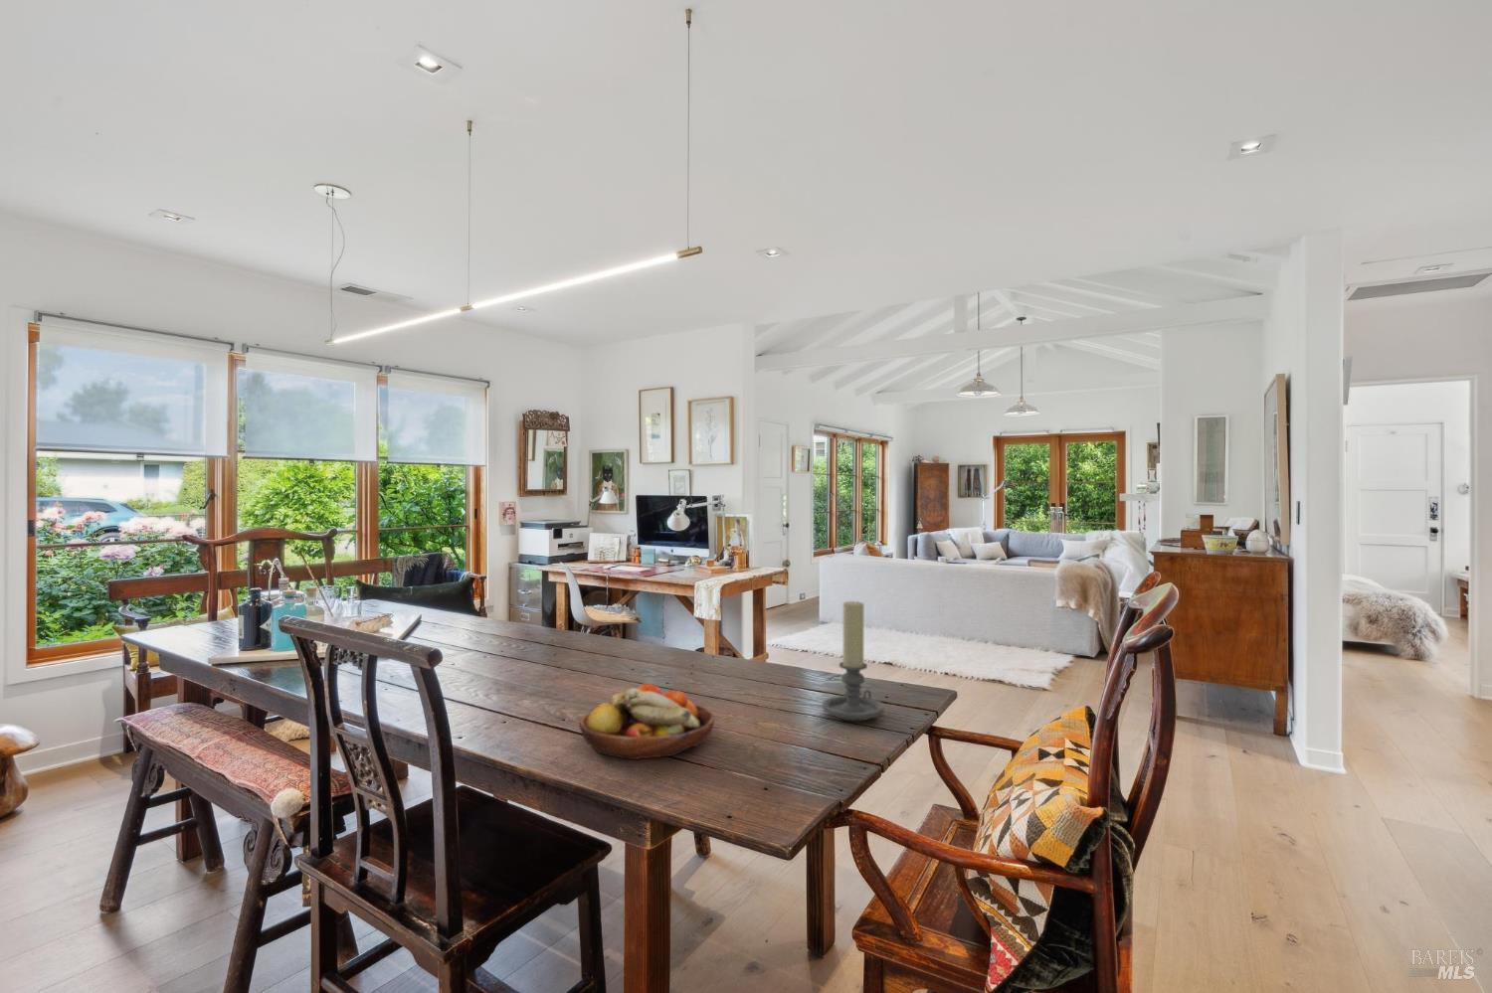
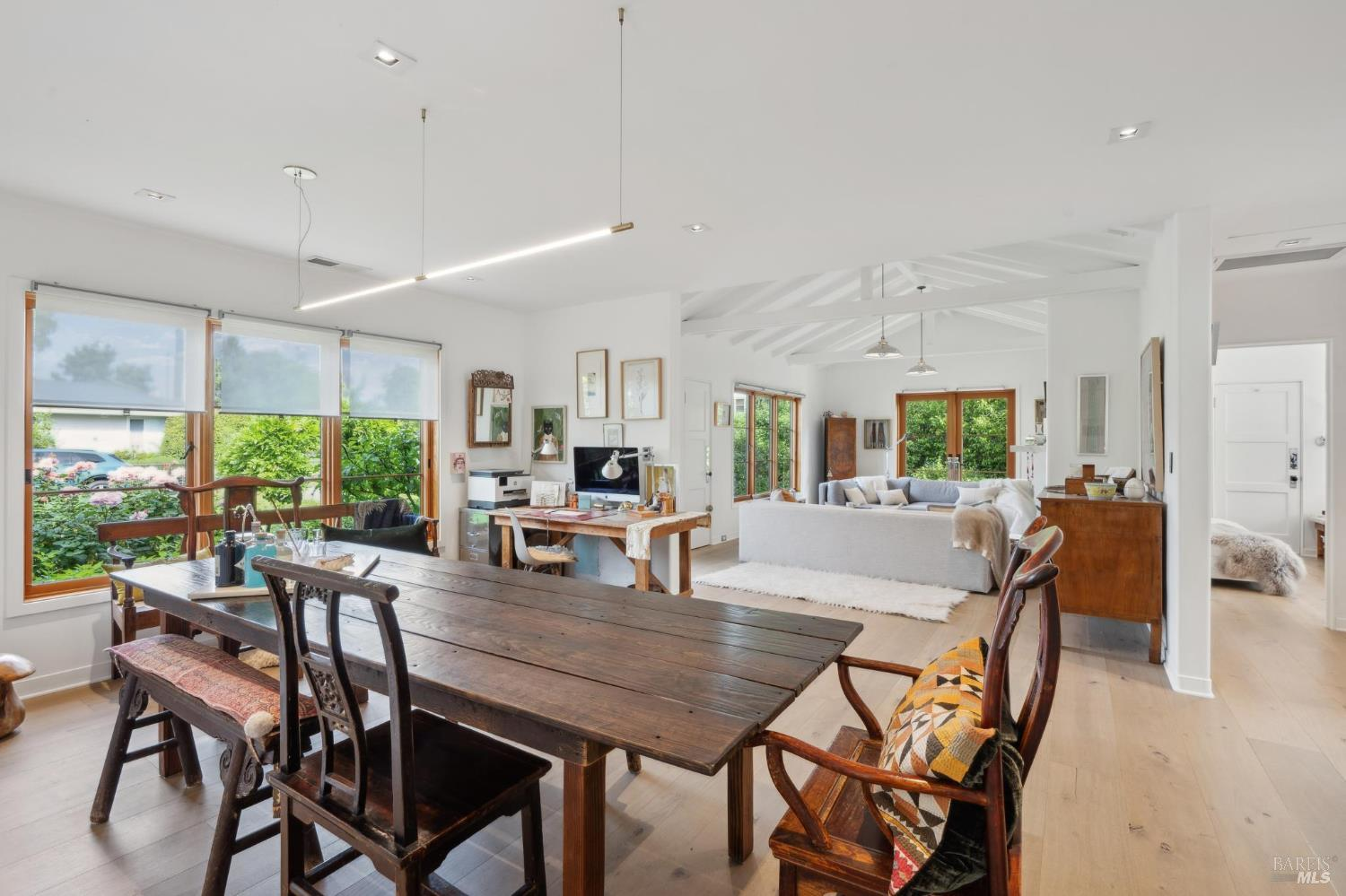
- fruit bowl (648, 712)
- candle holder (856, 656)
